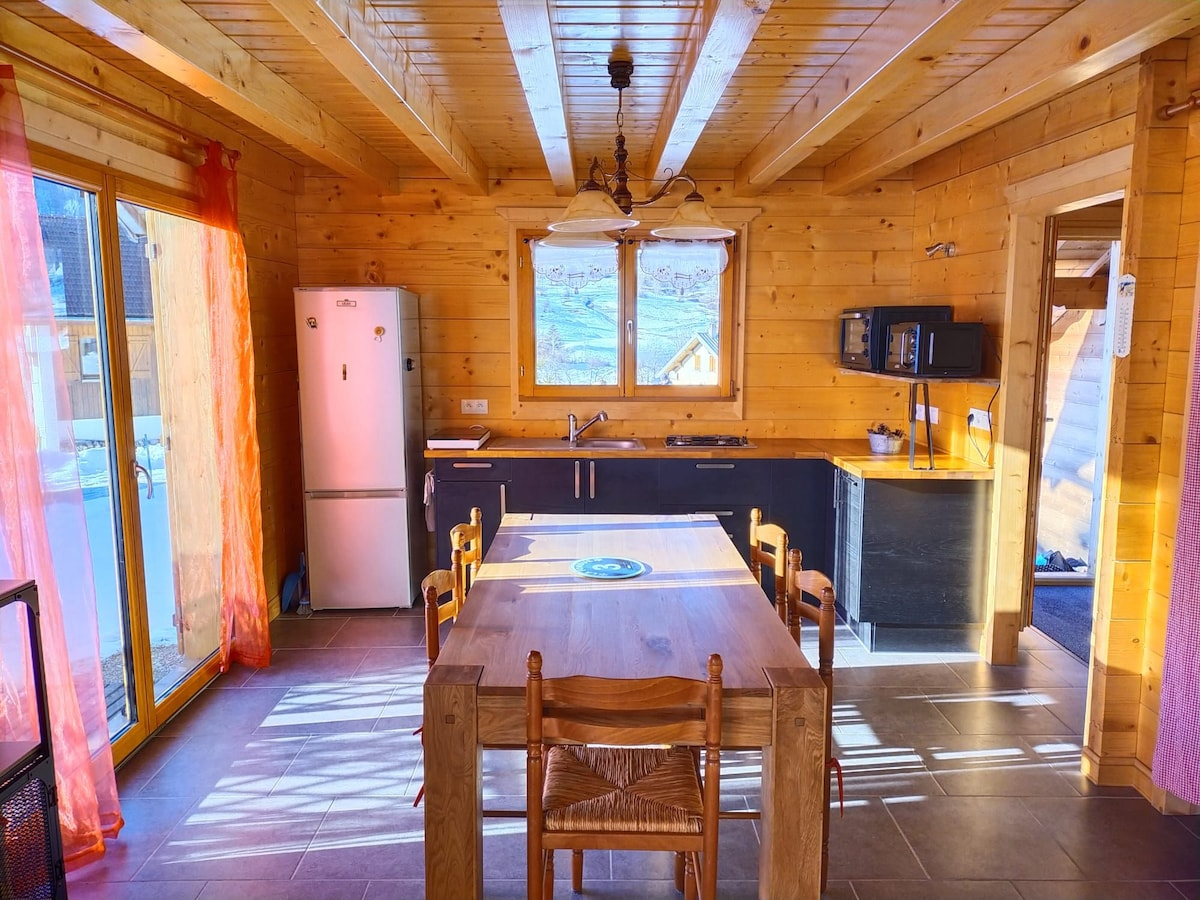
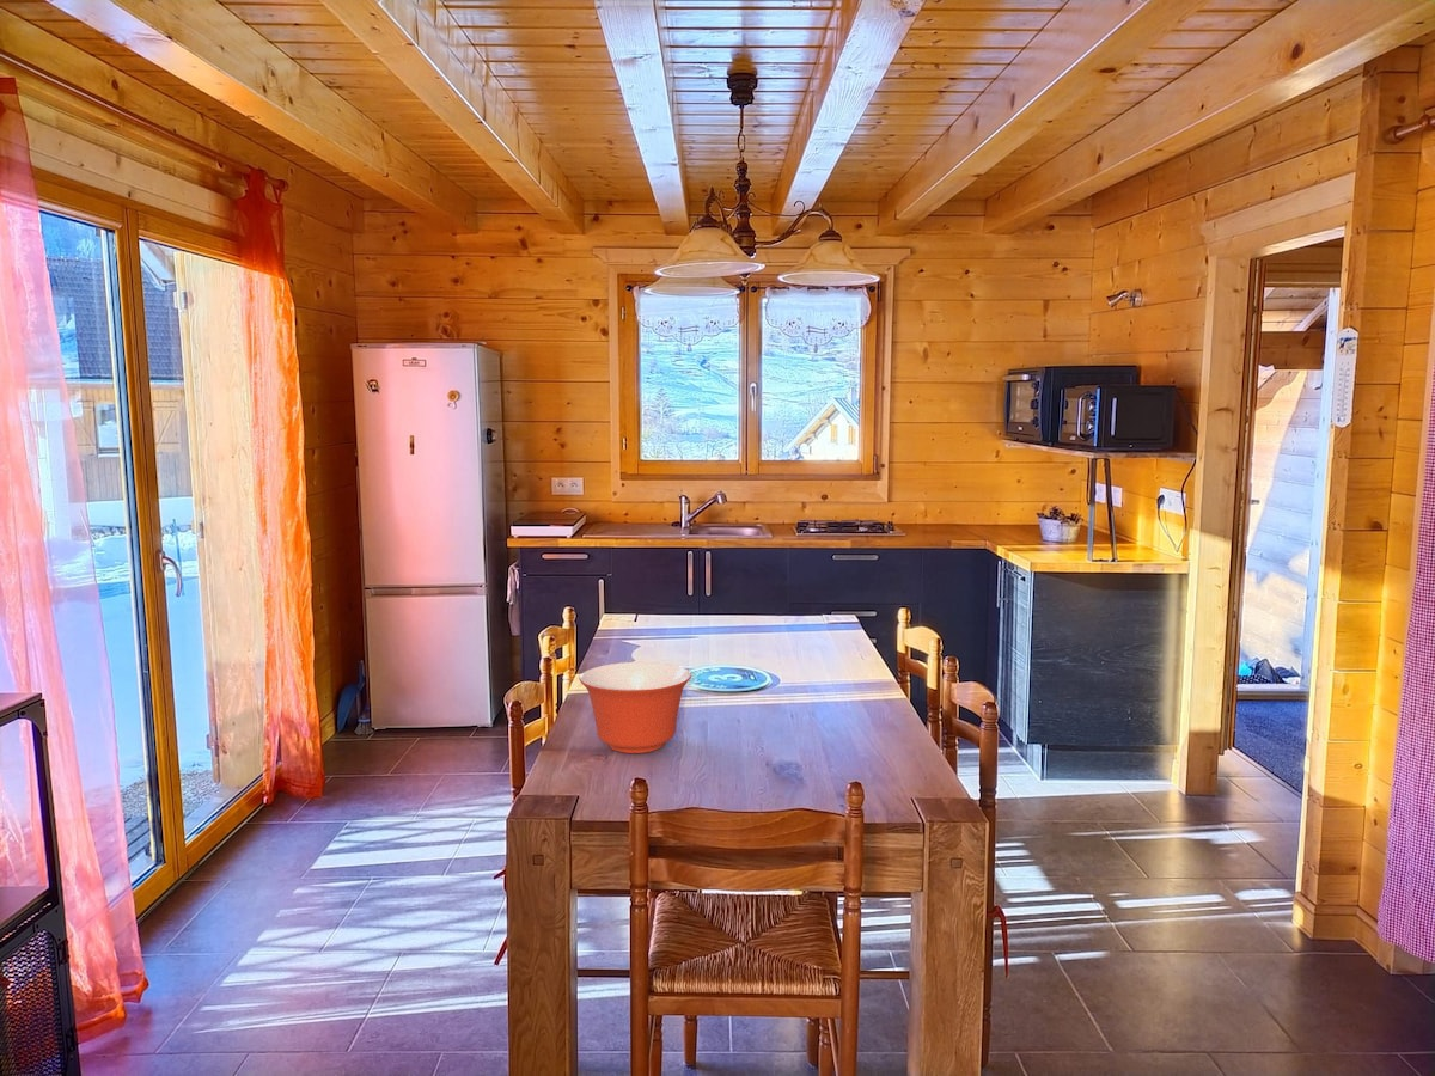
+ mixing bowl (635, 709)
